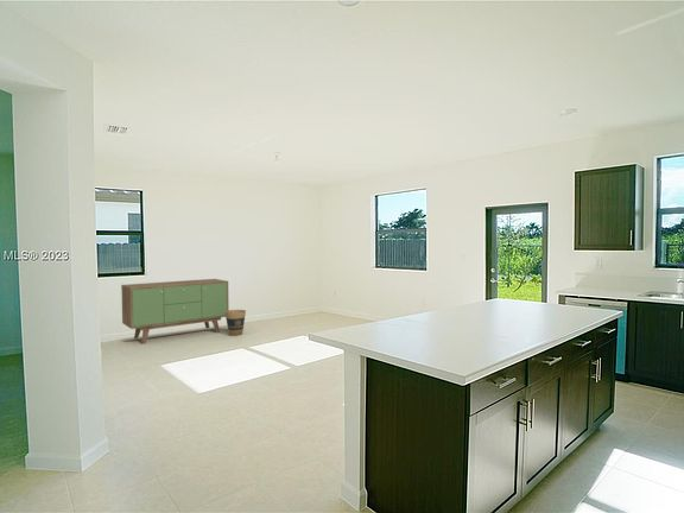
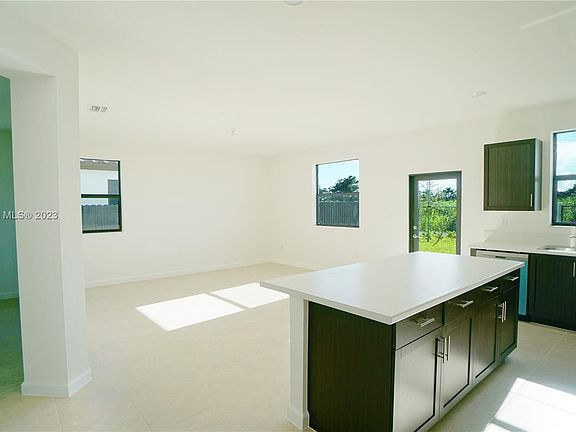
- sideboard (177, 309)
- trash can (235, 322)
